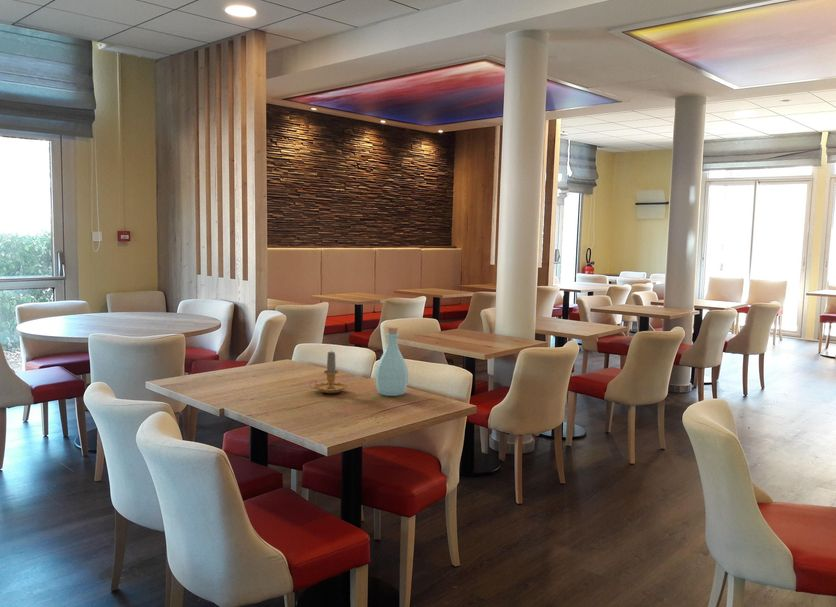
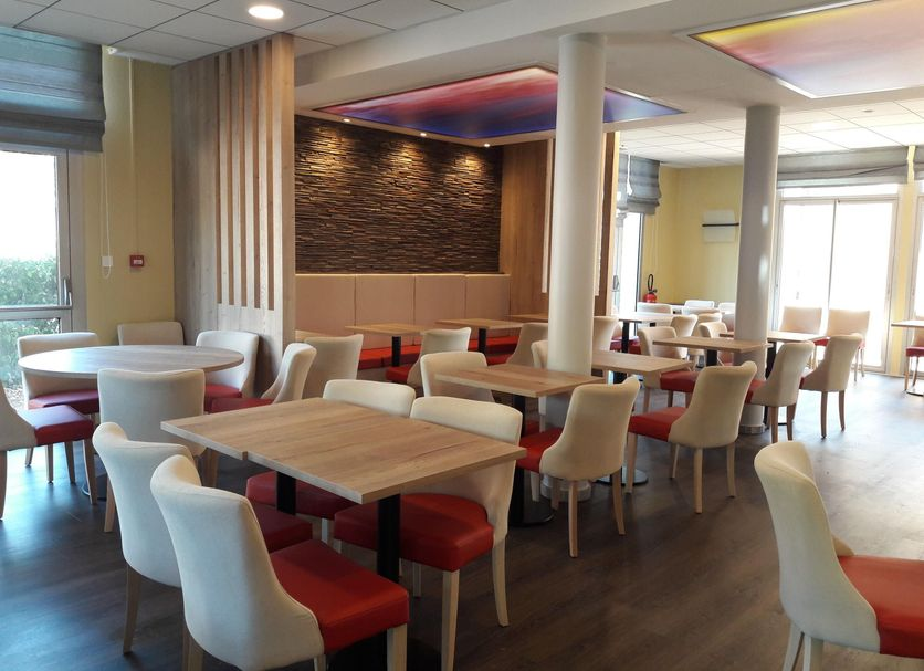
- bottle (392, 360)
- candle (327, 371)
